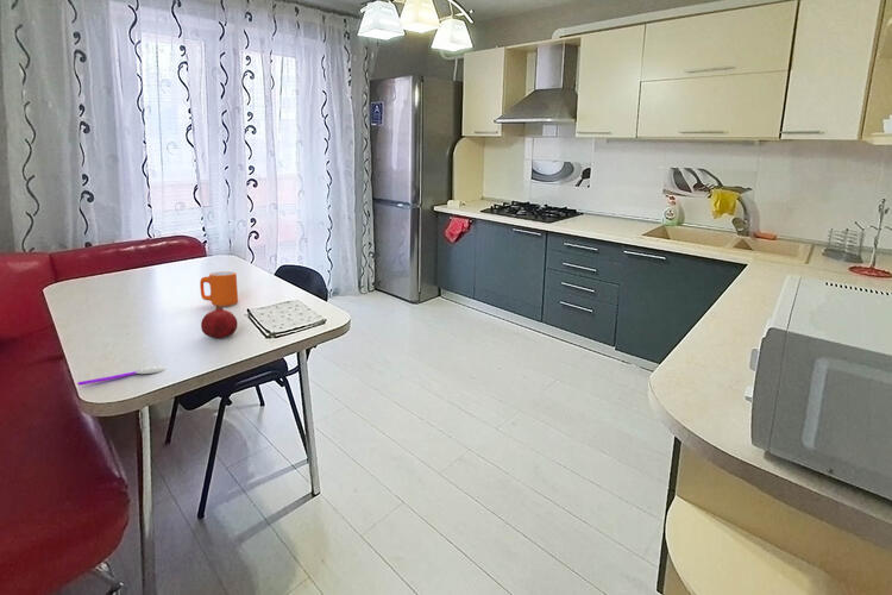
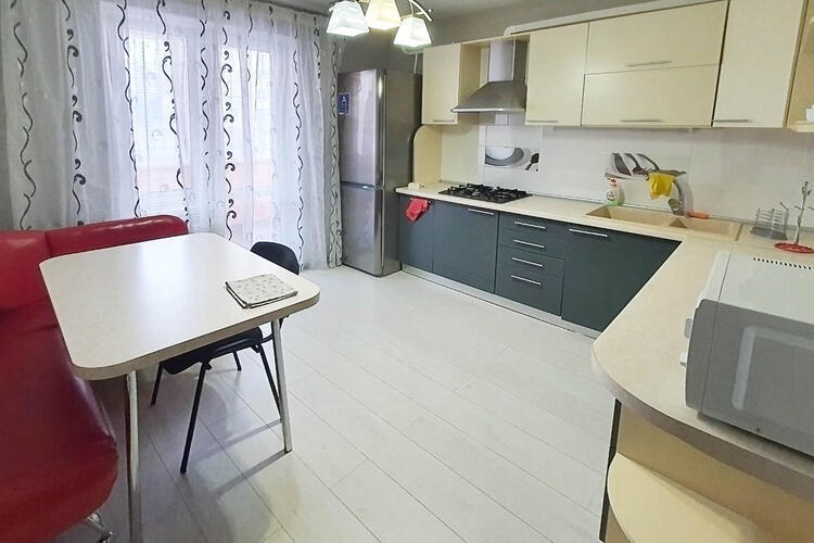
- fruit (219, 321)
- spoon (125, 374)
- mug (219, 289)
